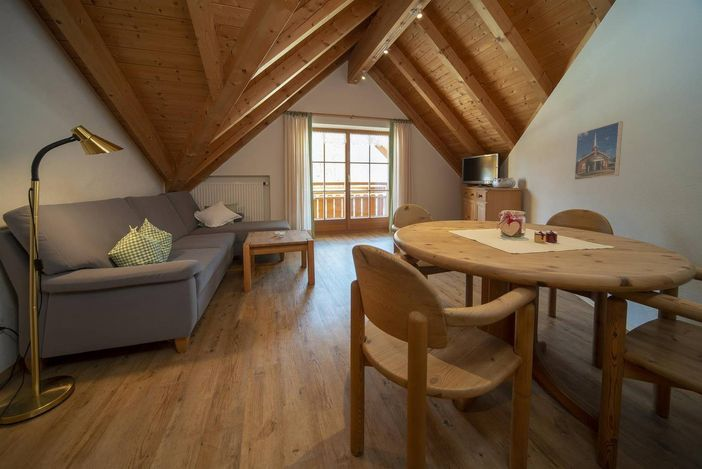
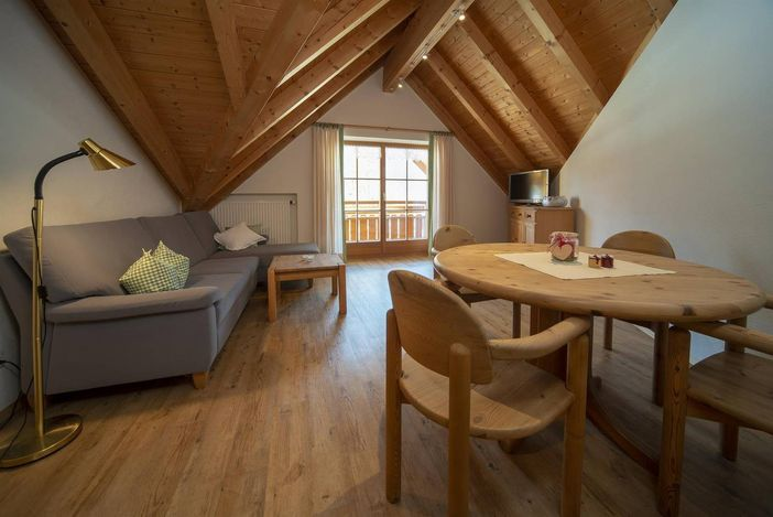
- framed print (596, 153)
